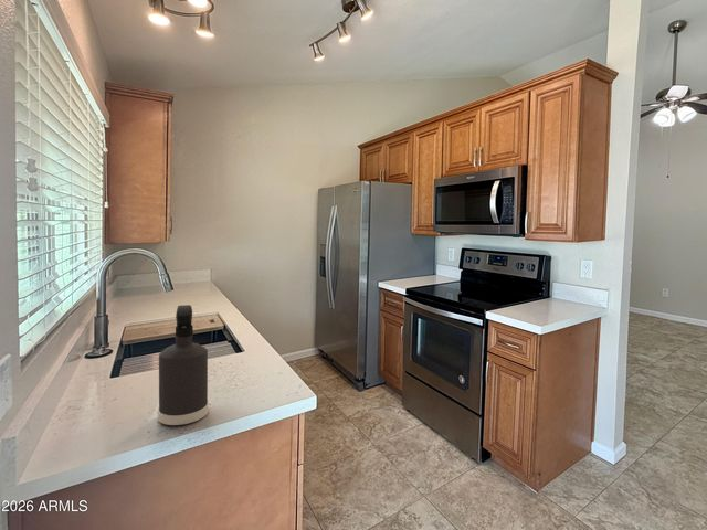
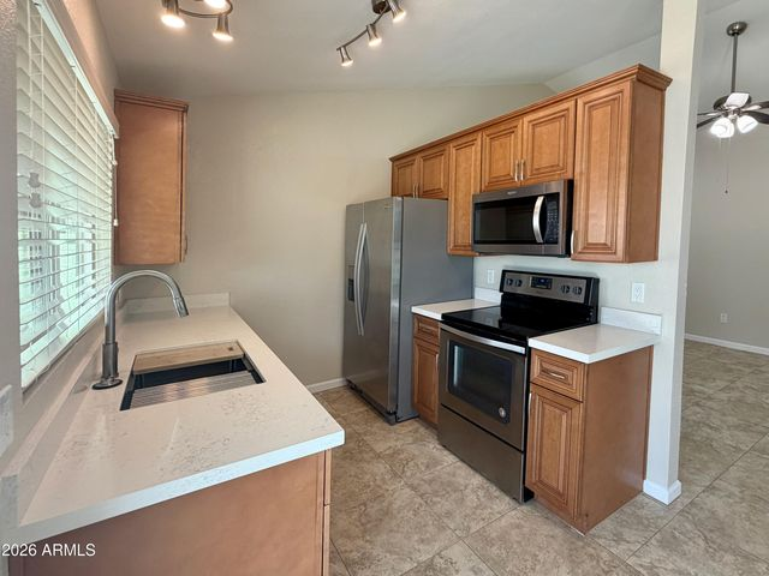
- spray bottle (183, 359)
